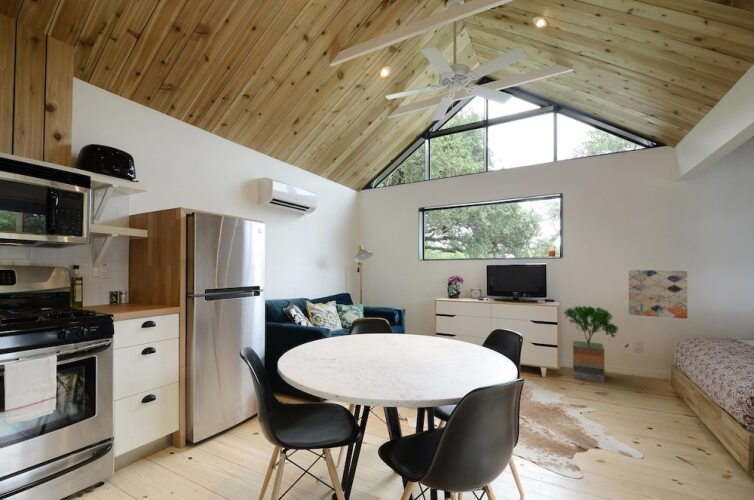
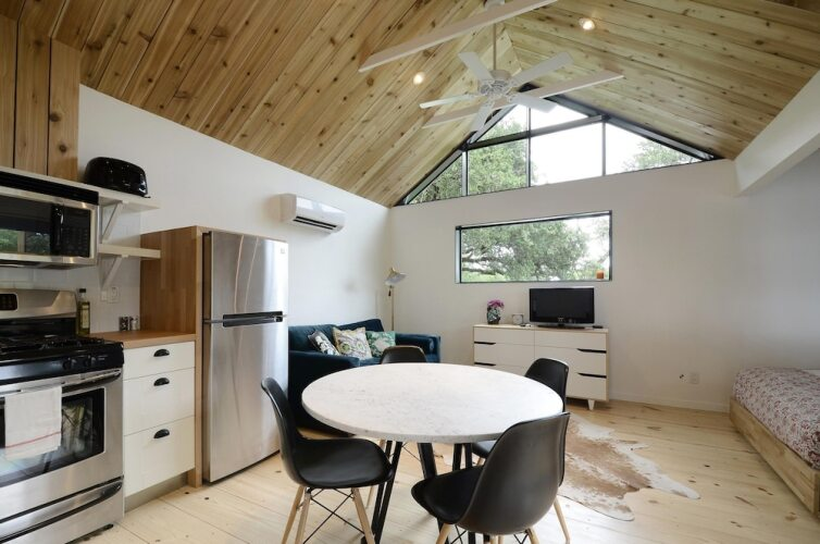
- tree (589, 340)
- wall art (656, 293)
